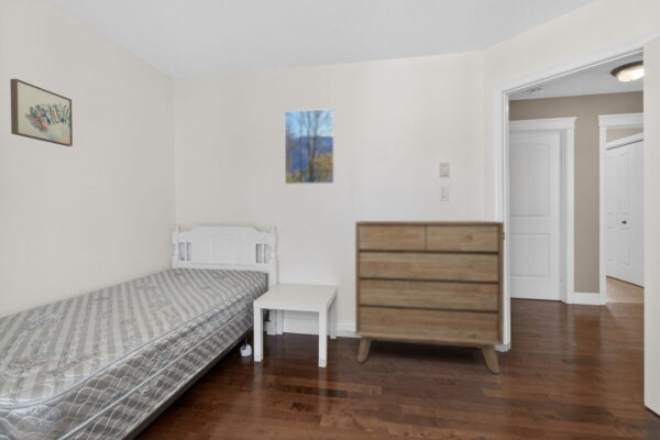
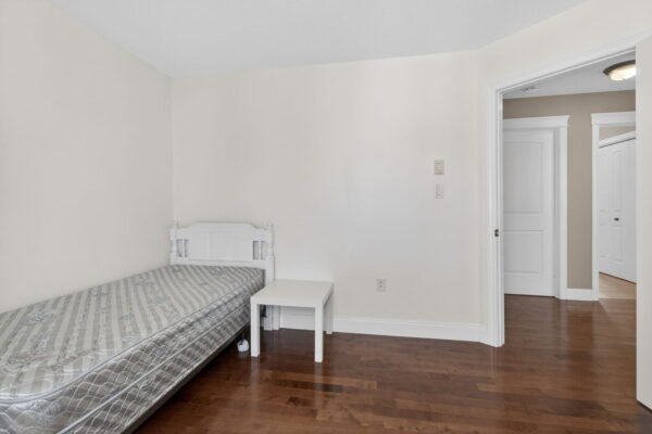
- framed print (309, 146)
- dresser (422, 287)
- wall art (43, 114)
